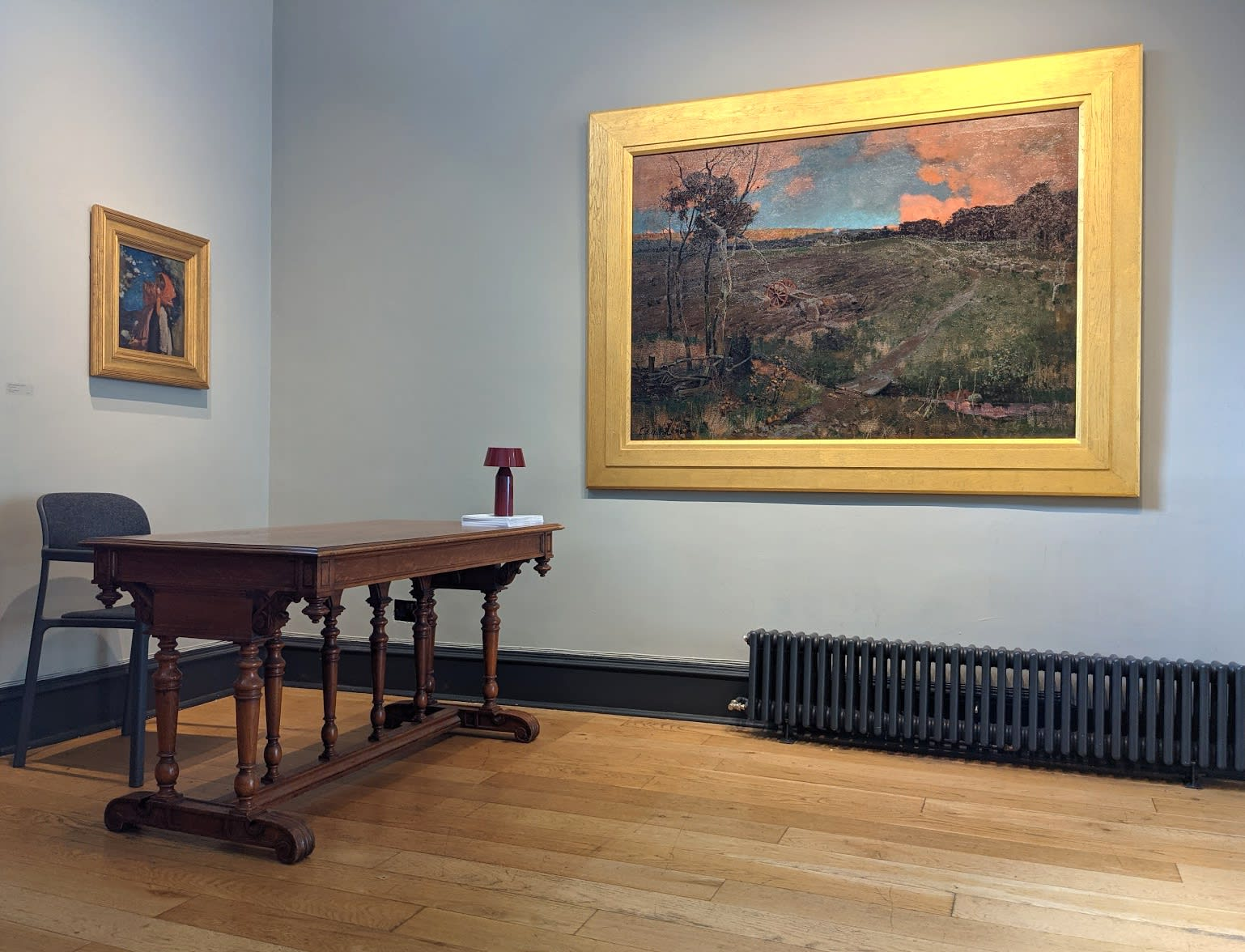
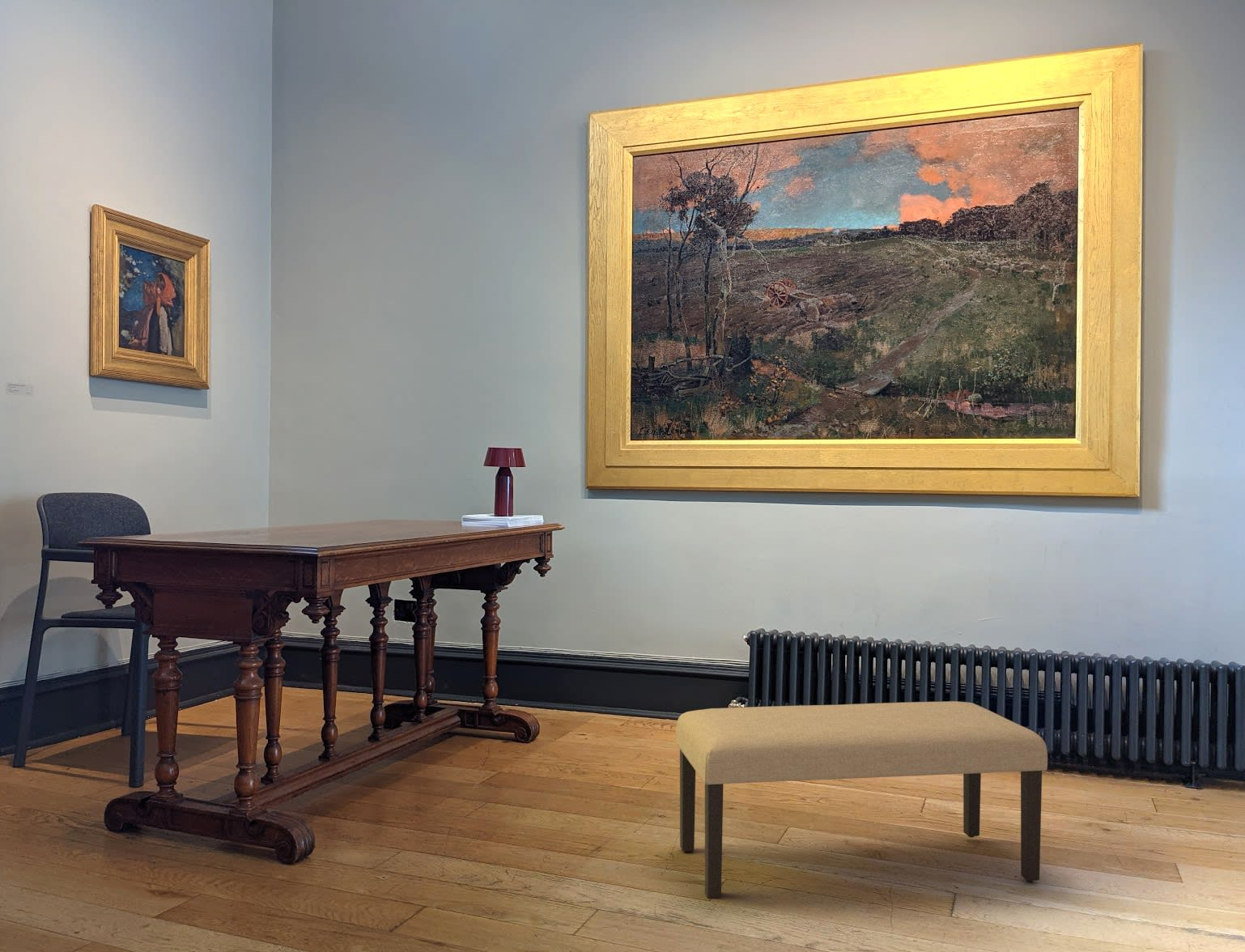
+ bench (853, 778)
